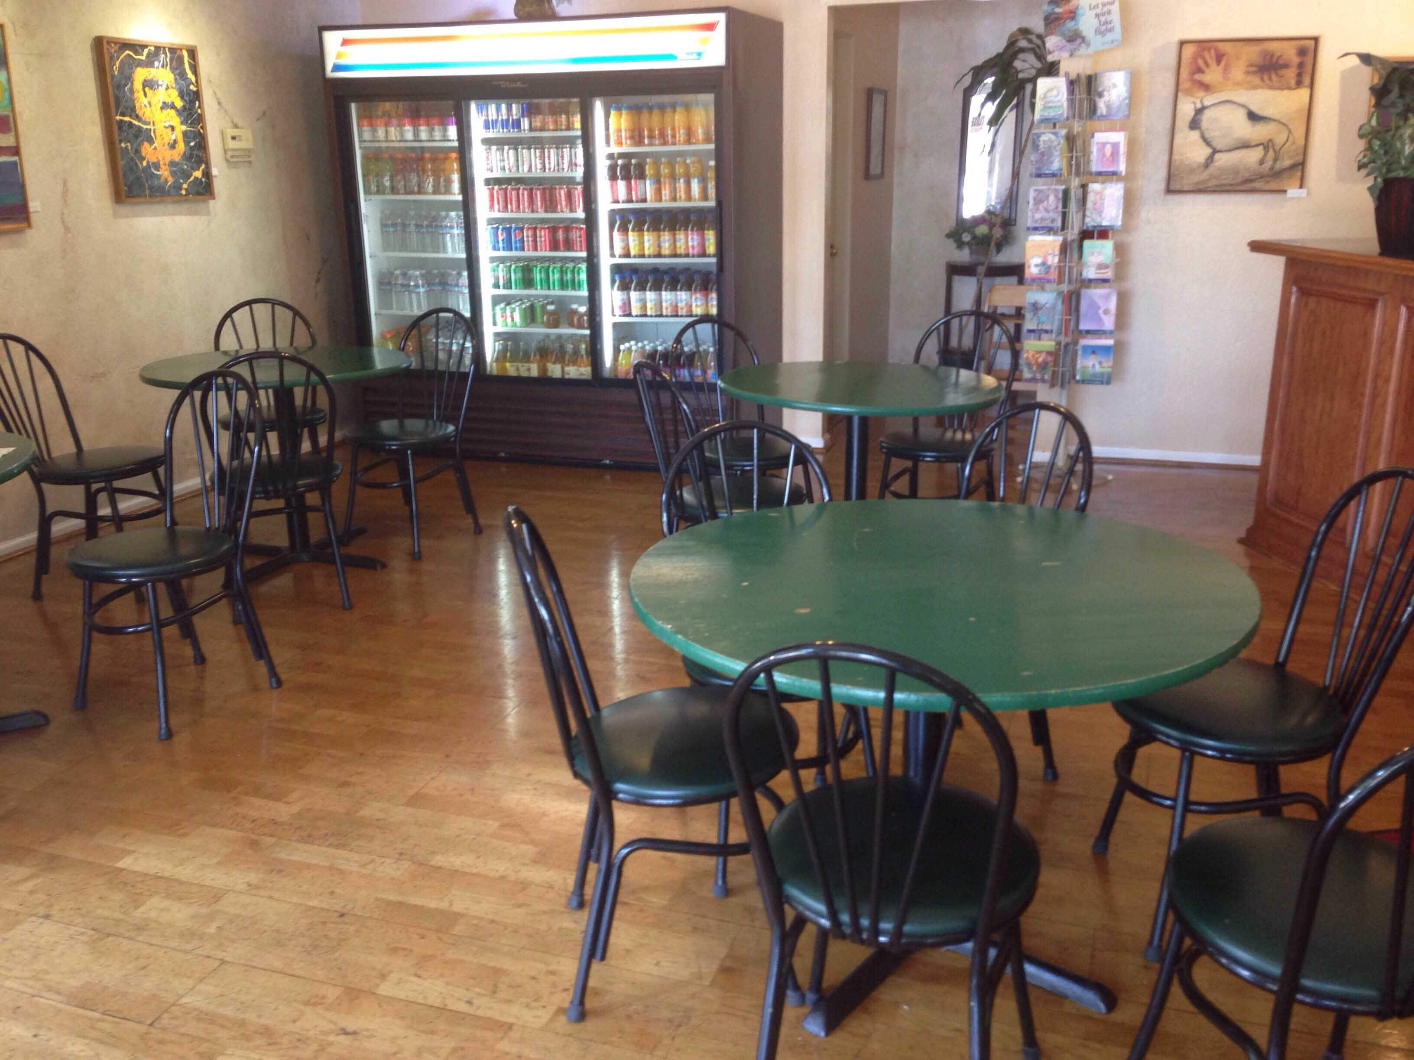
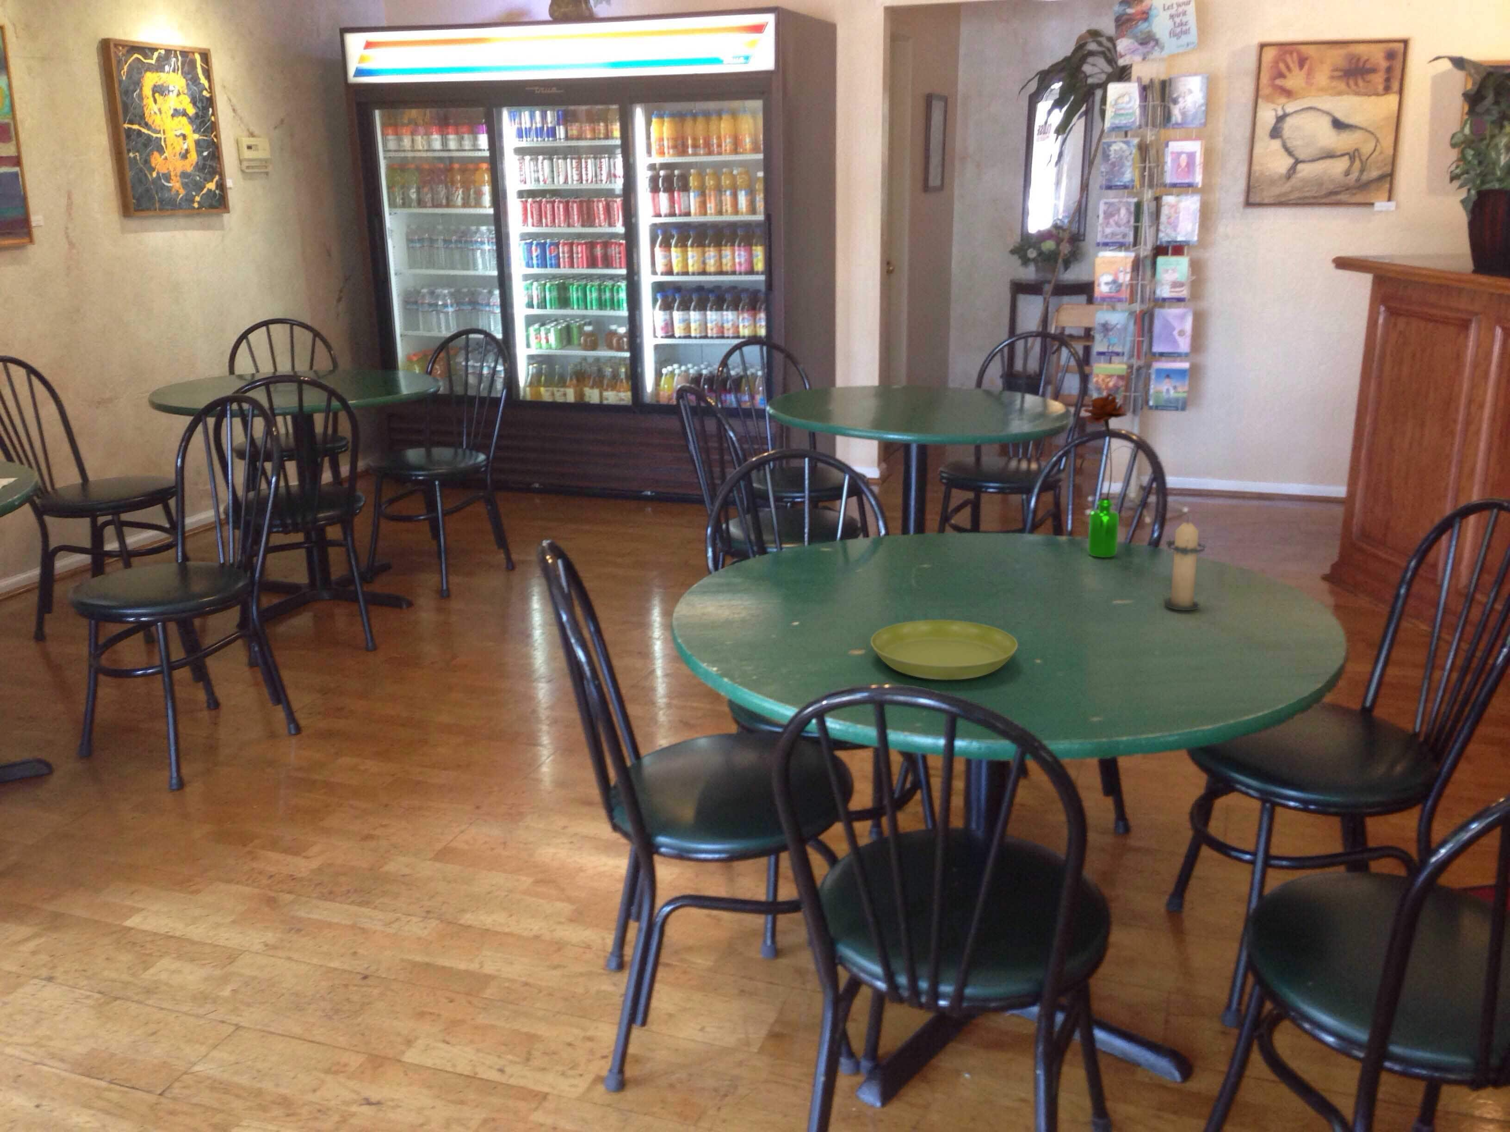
+ saucer (943, 652)
+ candle (1184, 562)
+ flower (1109, 477)
